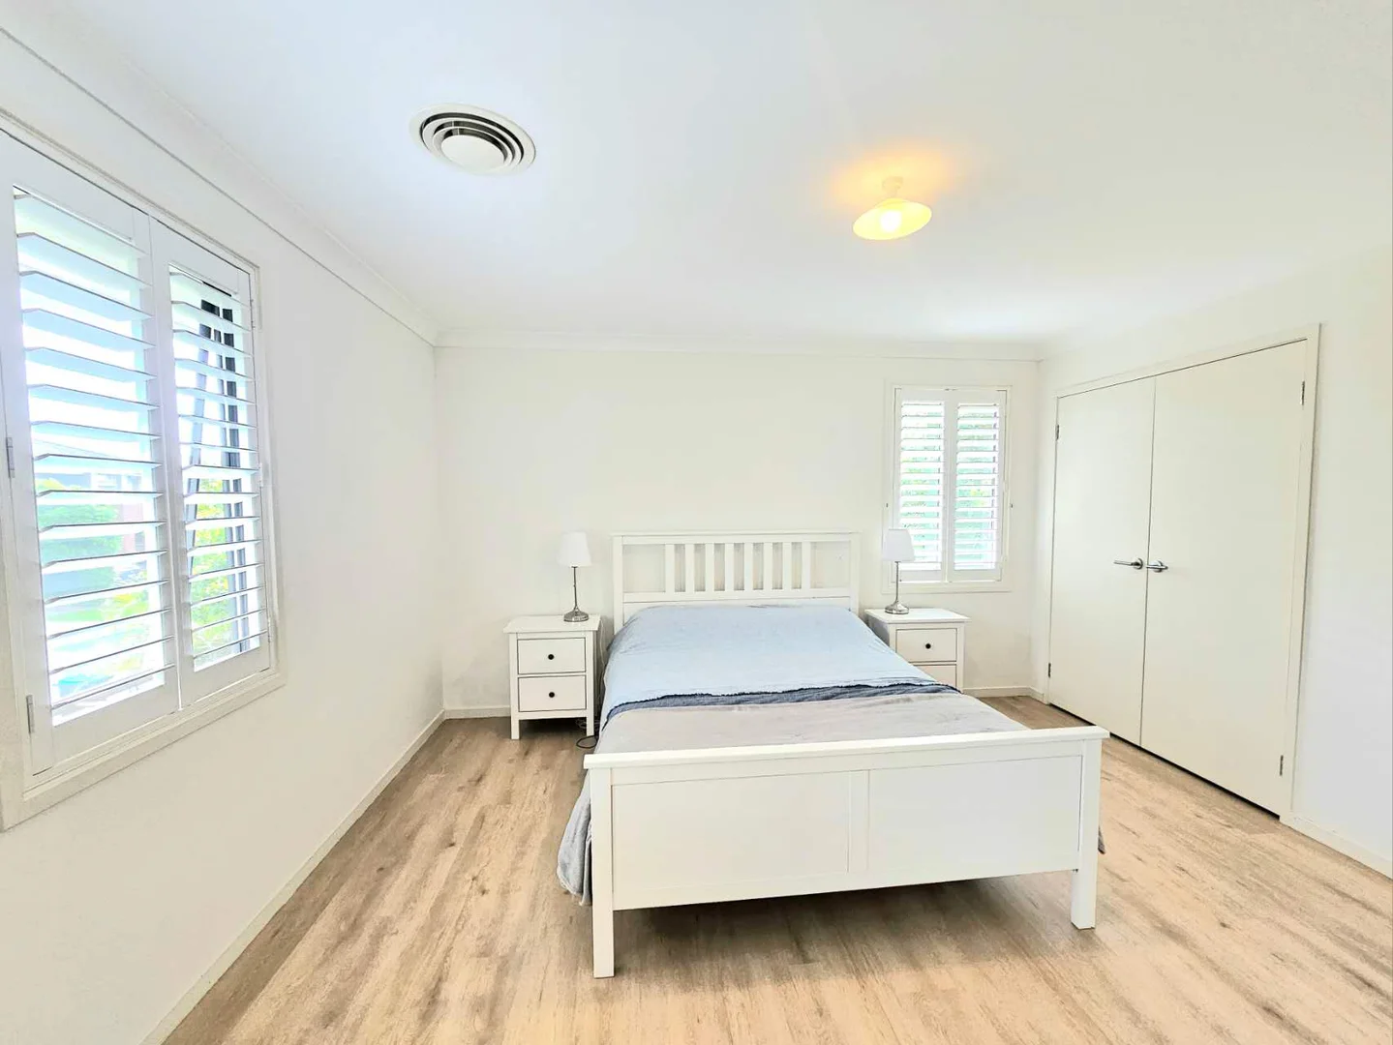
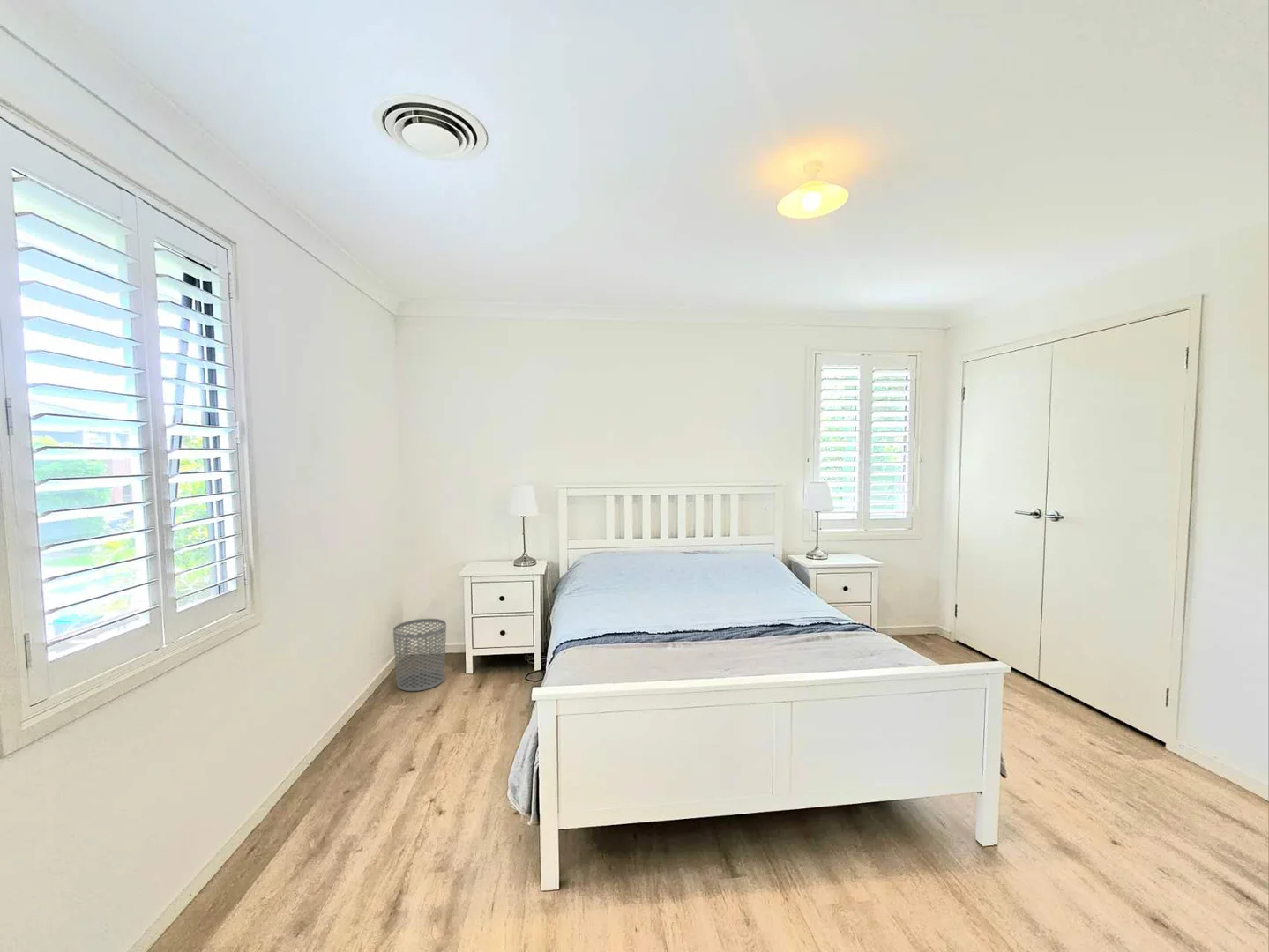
+ waste bin (421, 654)
